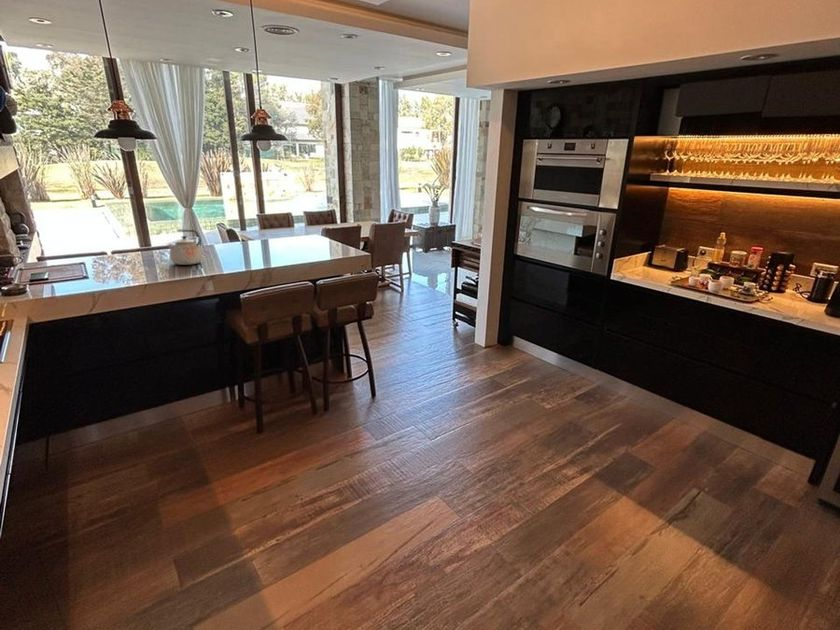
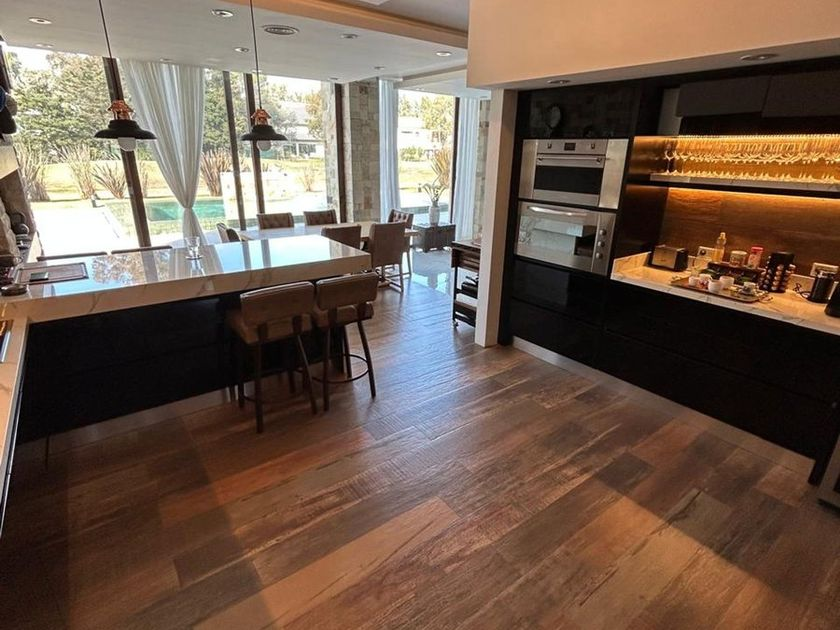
- kettle (185, 246)
